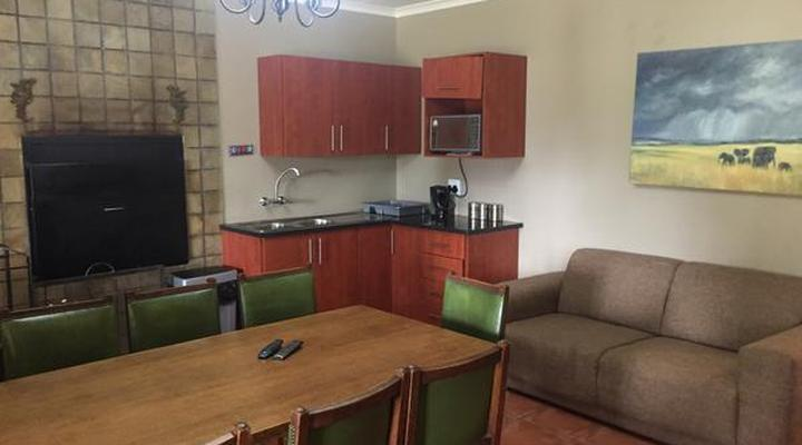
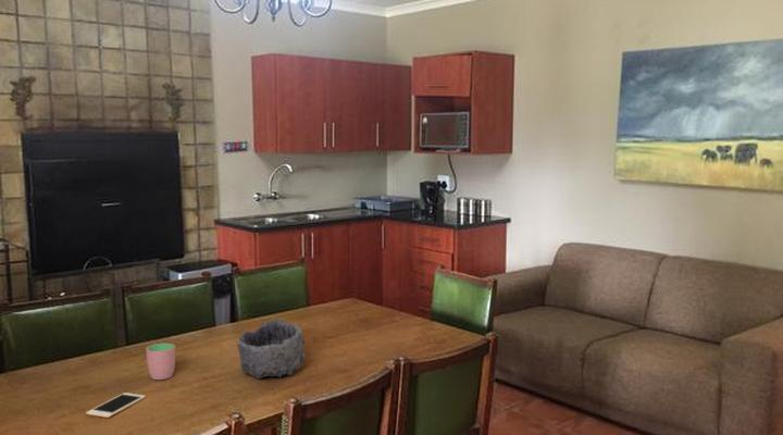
+ bowl (272, 349)
+ cell phone (116, 405)
+ cup (159, 360)
